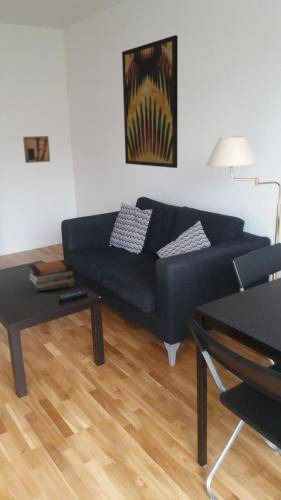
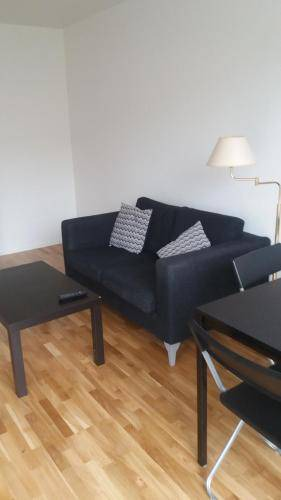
- wall art (36, 149)
- wall art (148, 107)
- book stack (51, 275)
